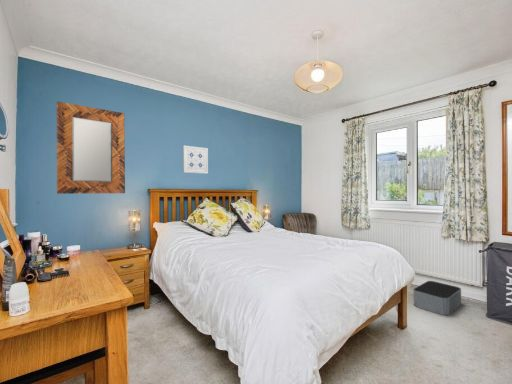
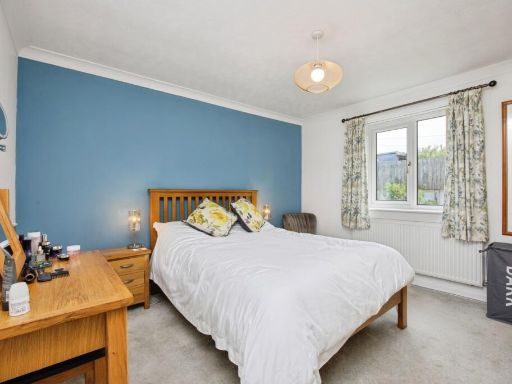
- home mirror (93, 150)
- storage bin (437, 296)
- wall art (195, 160)
